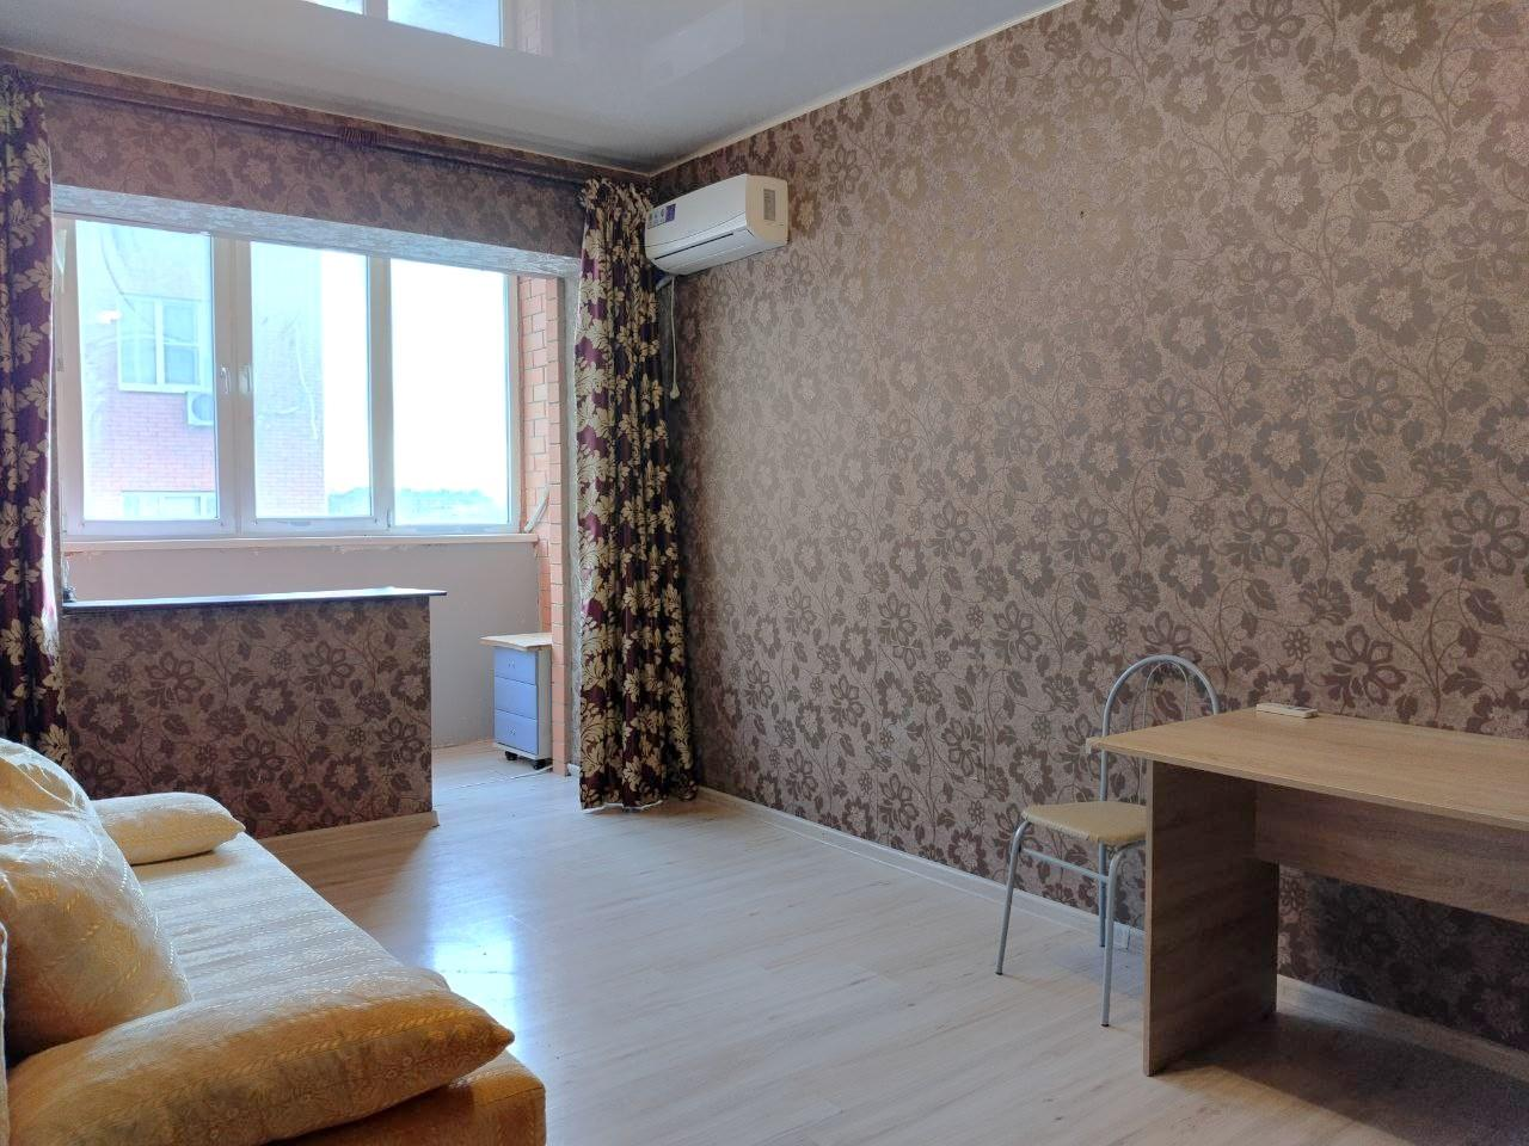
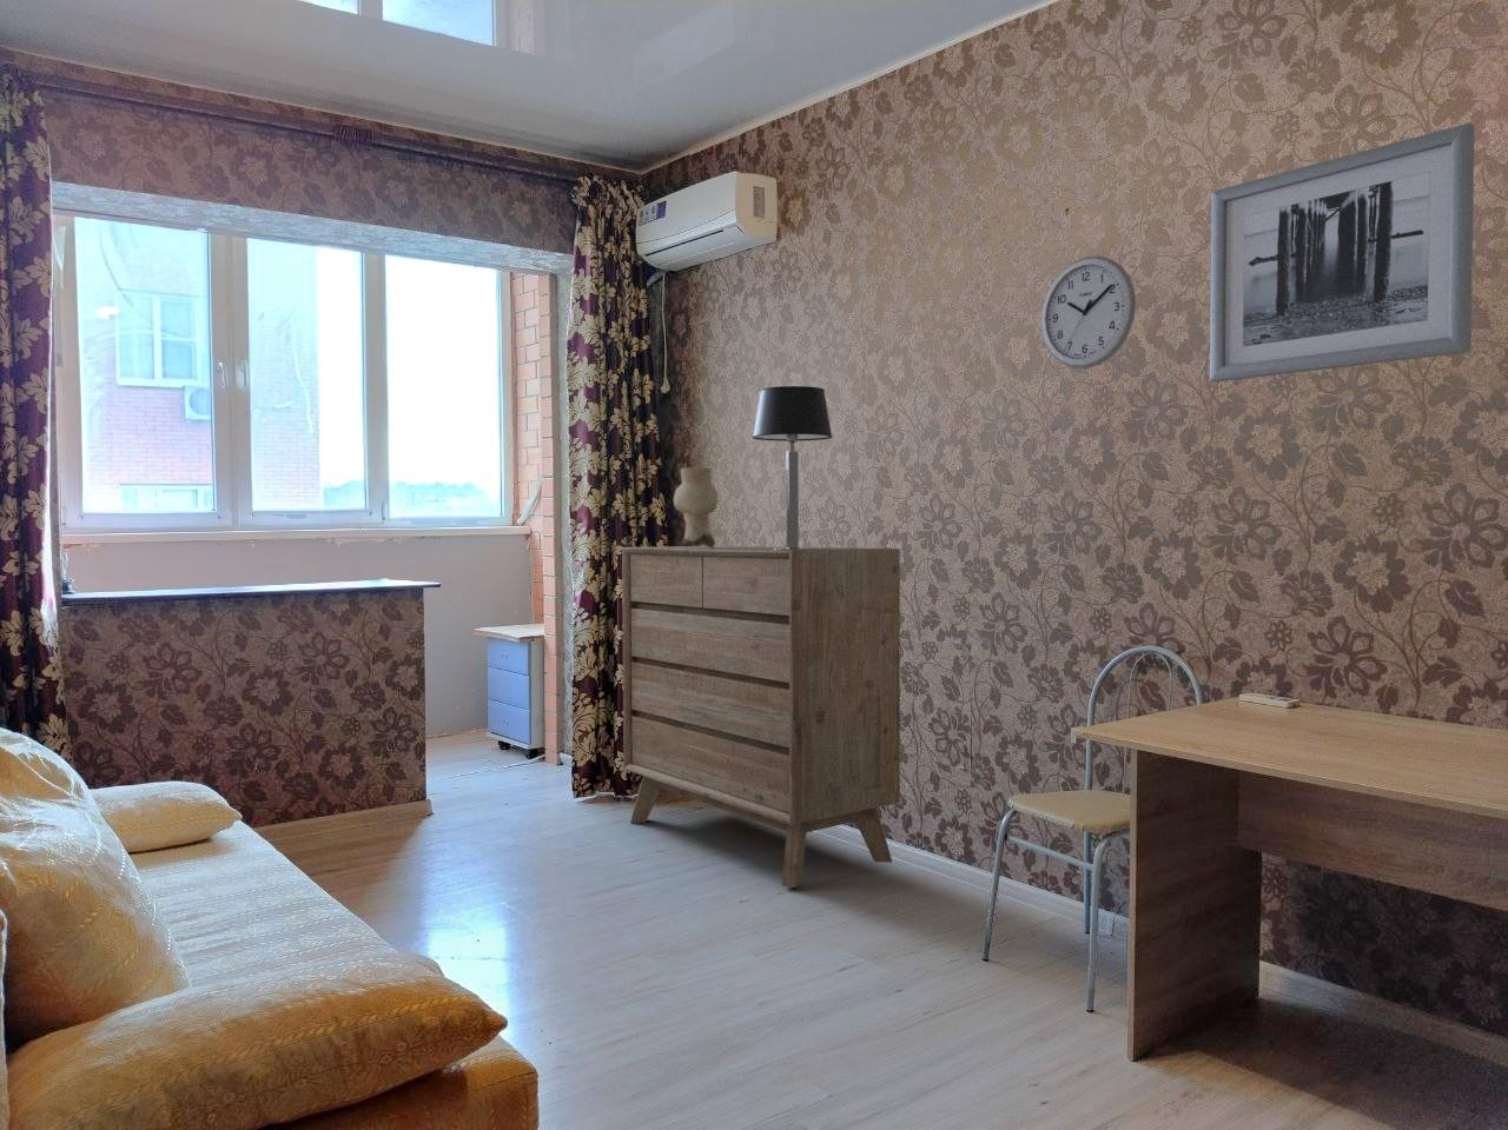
+ wall clock (1085, 312)
+ dresser (752, 694)
+ table lamp (792, 469)
+ wall art (1329, 265)
+ decorative vase (696, 507)
